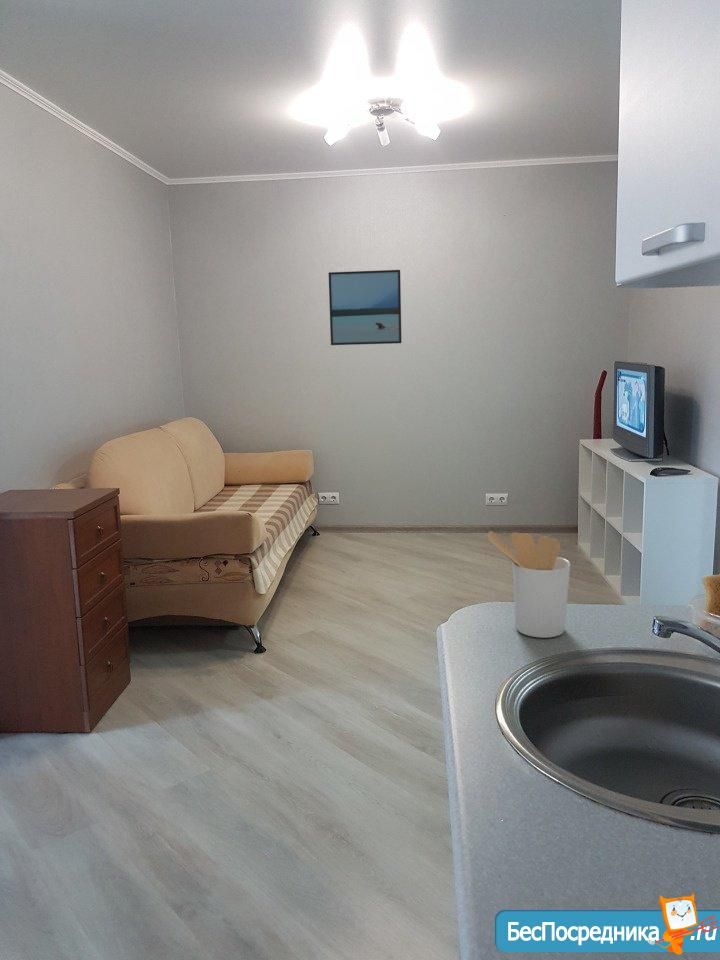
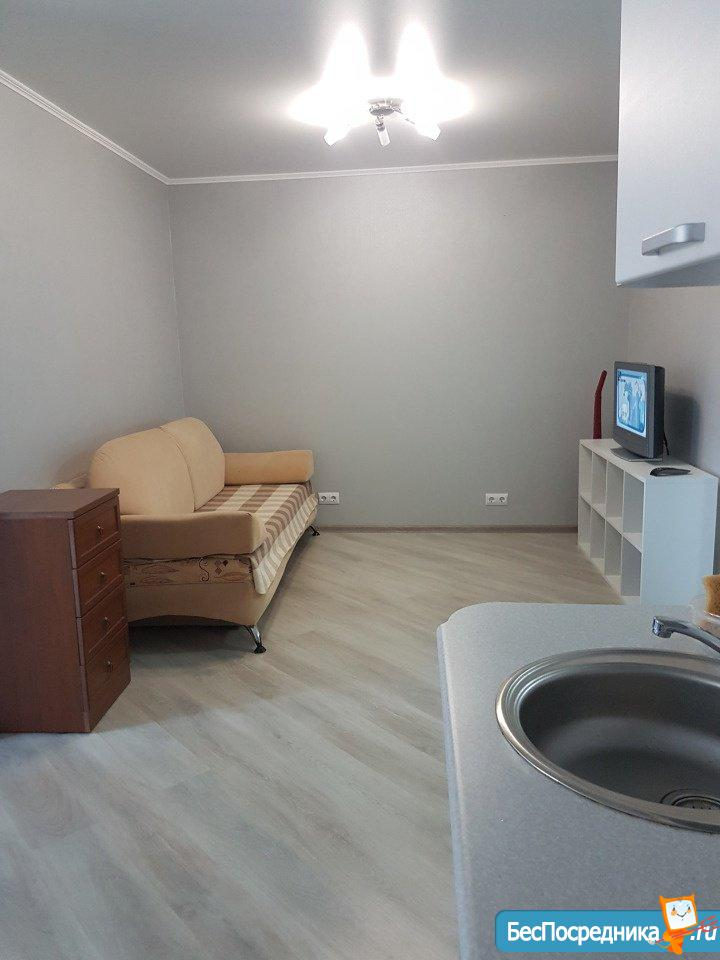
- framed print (365, 308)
- utensil holder (526, 579)
